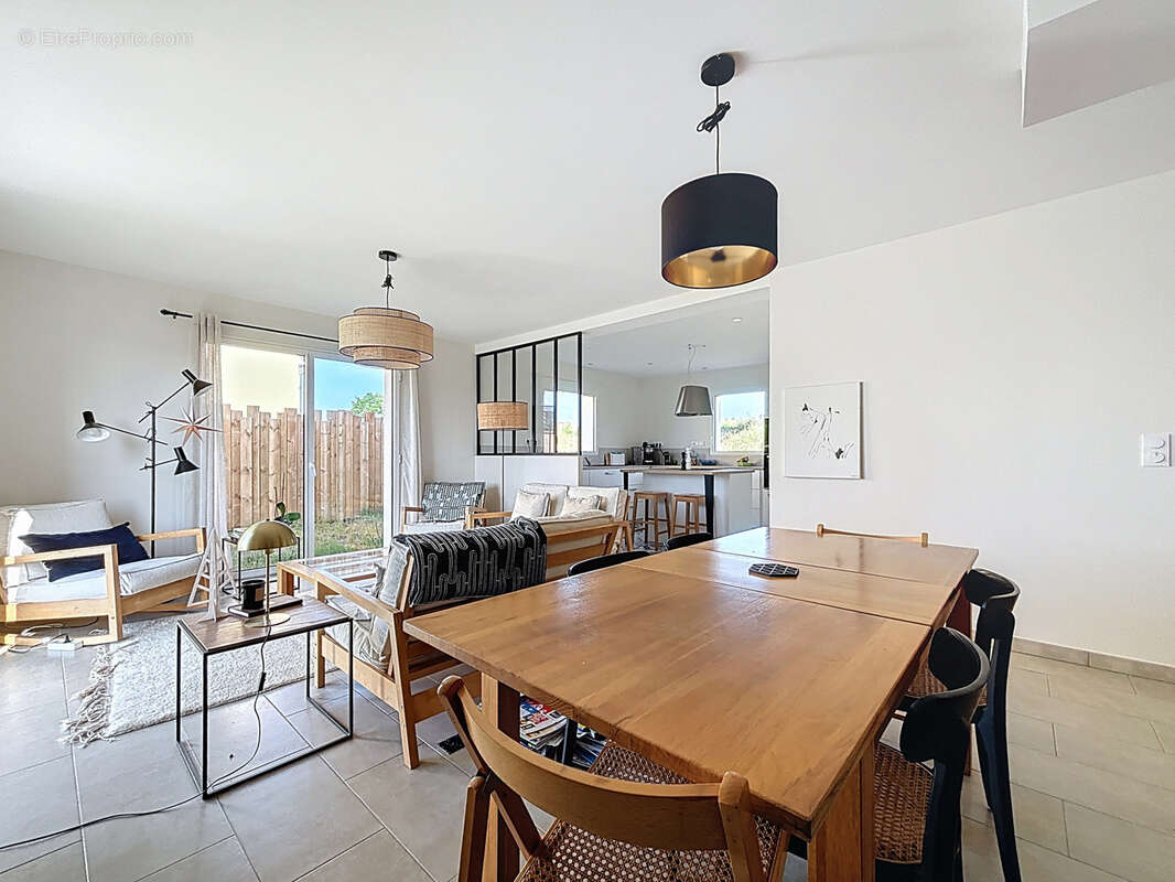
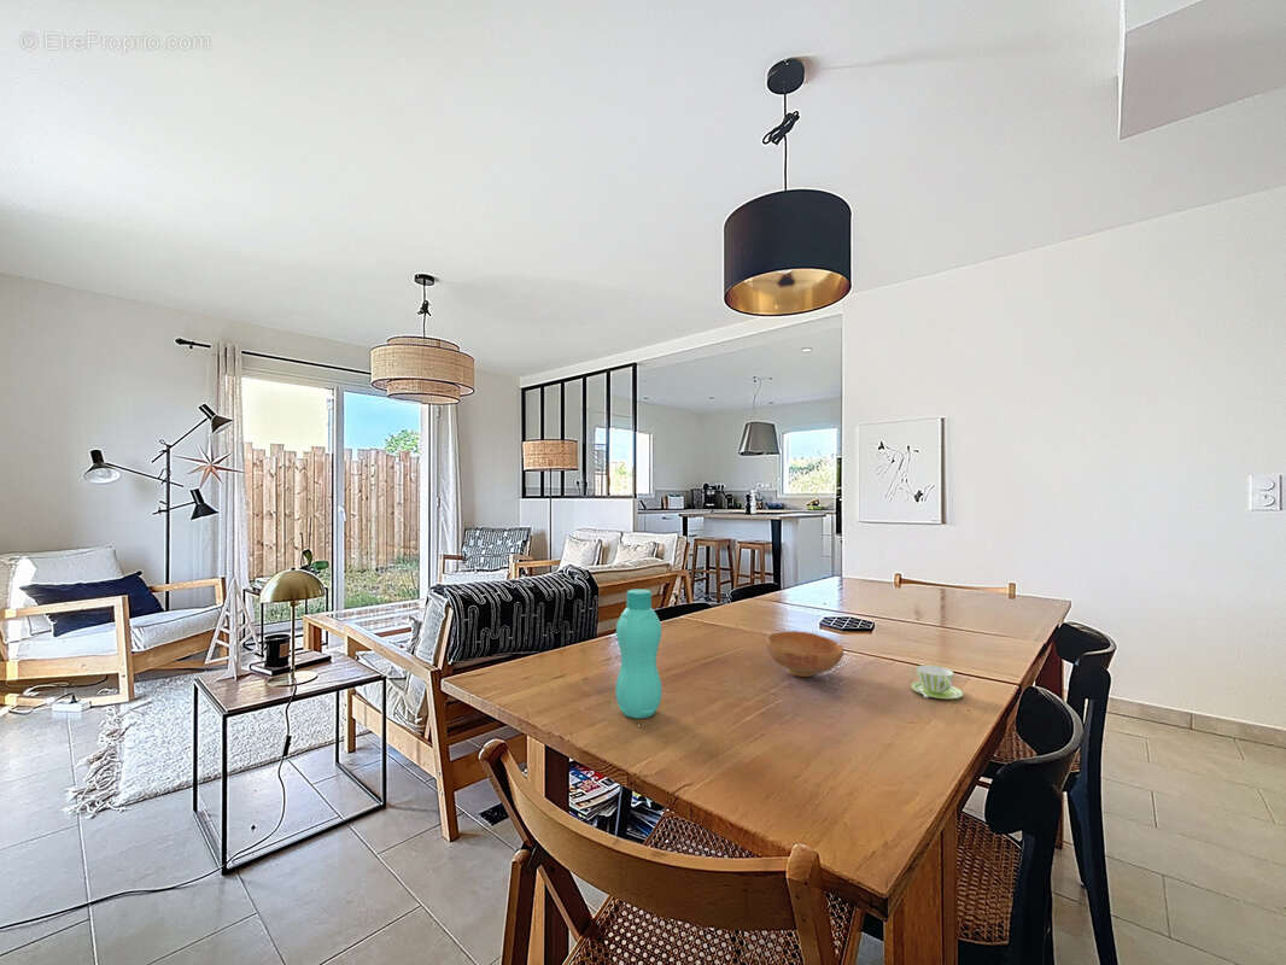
+ cup (936, 680)
+ bottle (638, 651)
+ bowl (803, 656)
